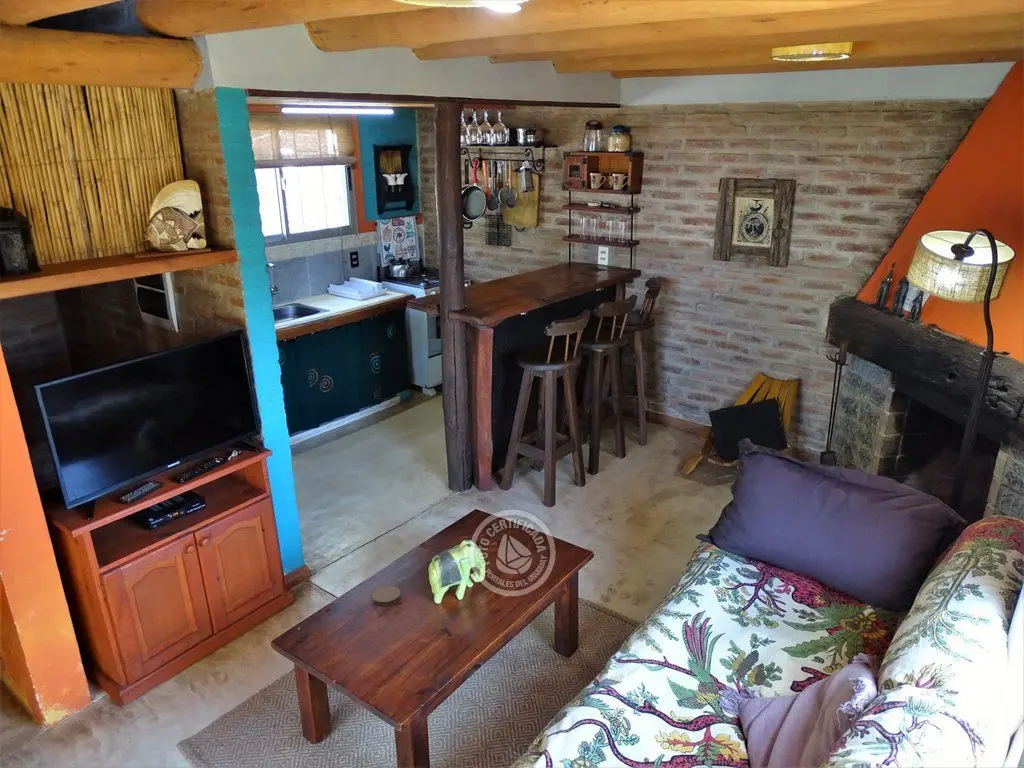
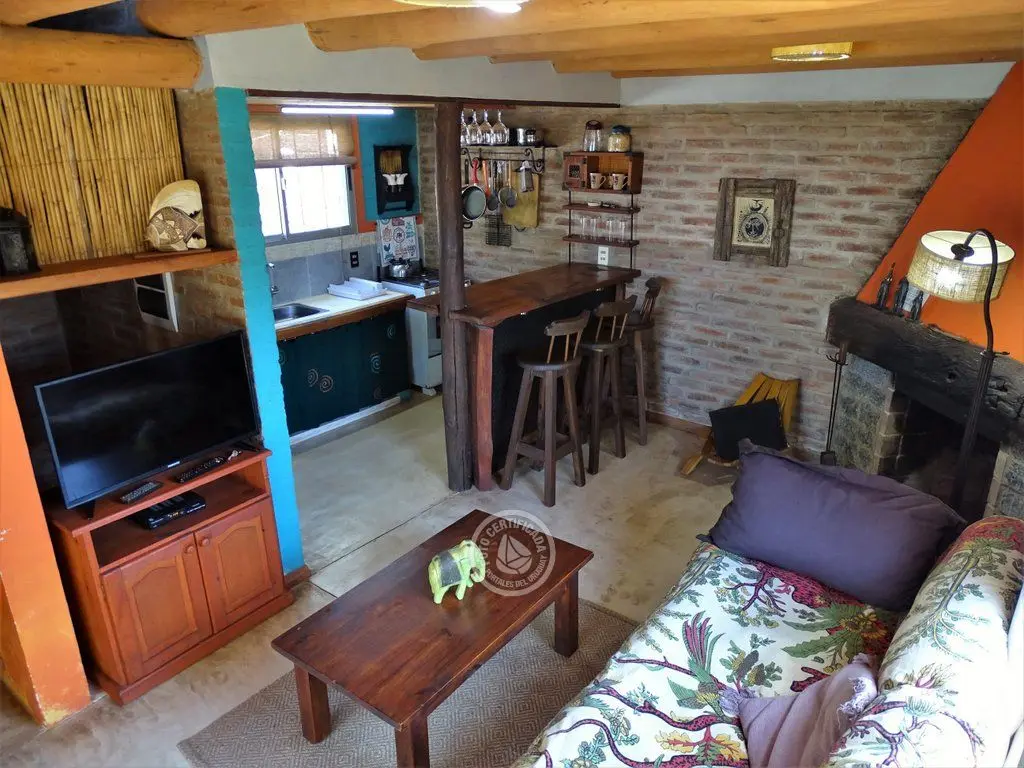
- coaster (386, 595)
